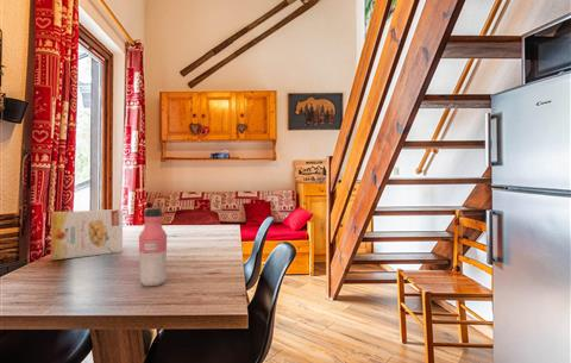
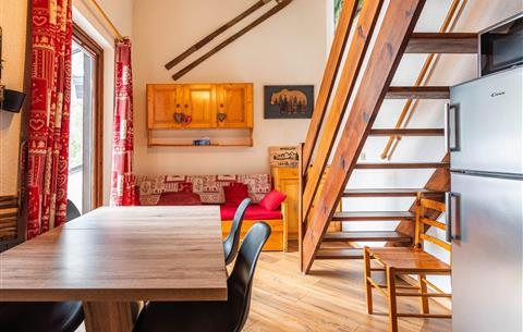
- cereal box (88, 232)
- water bottle (152, 245)
